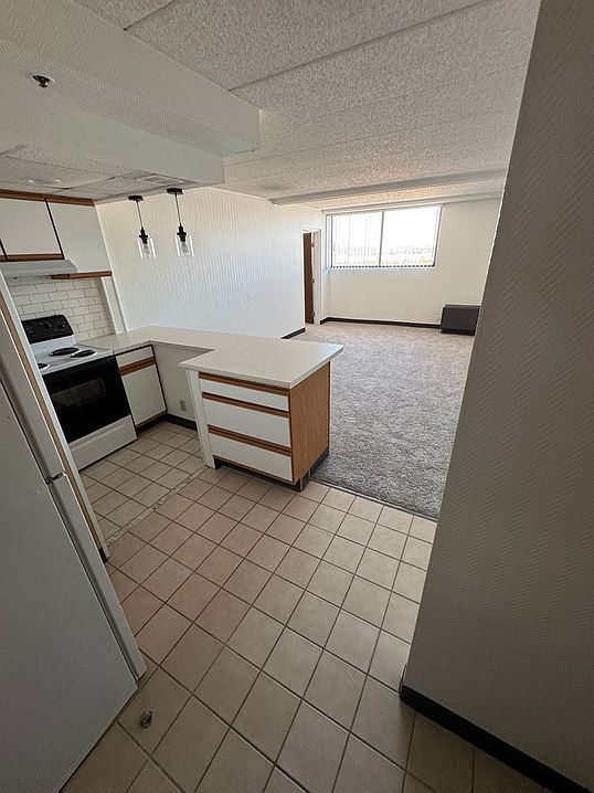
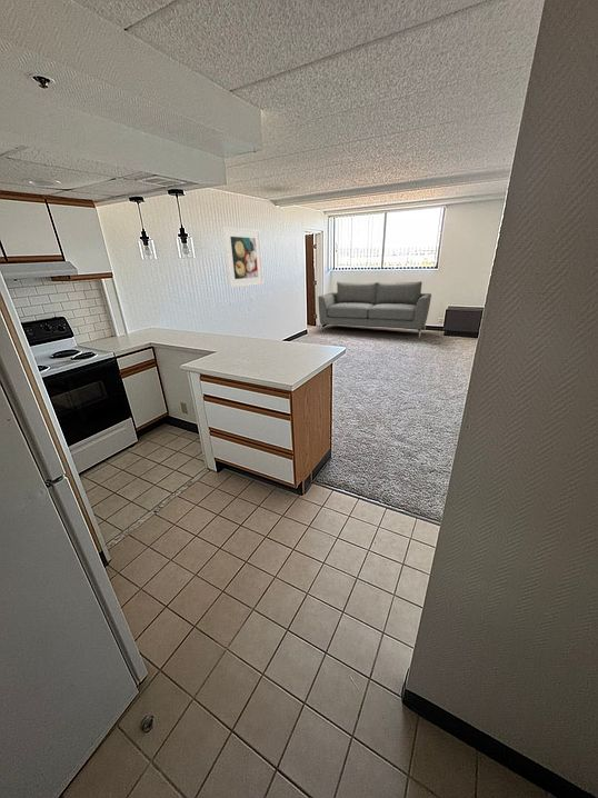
+ sofa (372, 307)
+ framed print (245, 258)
